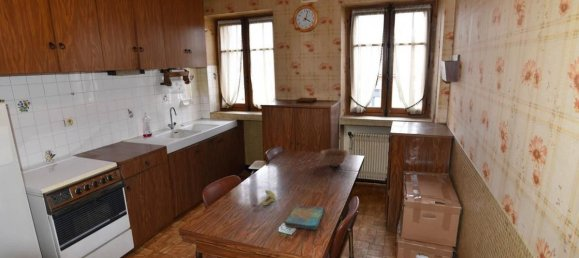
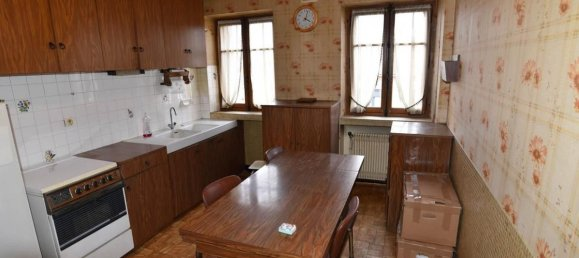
- dish towel (305, 215)
- bowl (334, 158)
- fruit (266, 198)
